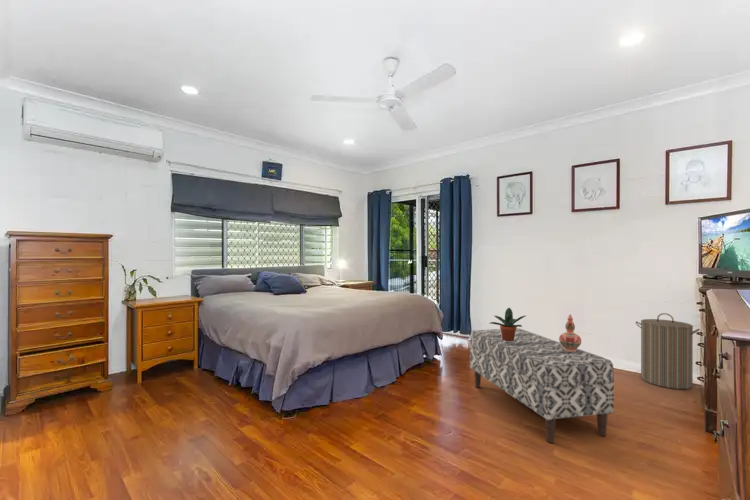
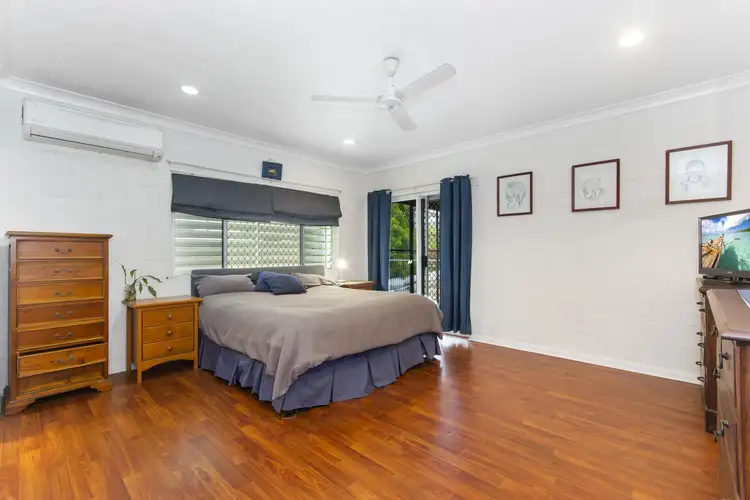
- potted plant (507, 324)
- laundry hamper (666, 347)
- decorative vase (570, 331)
- bench (530, 375)
